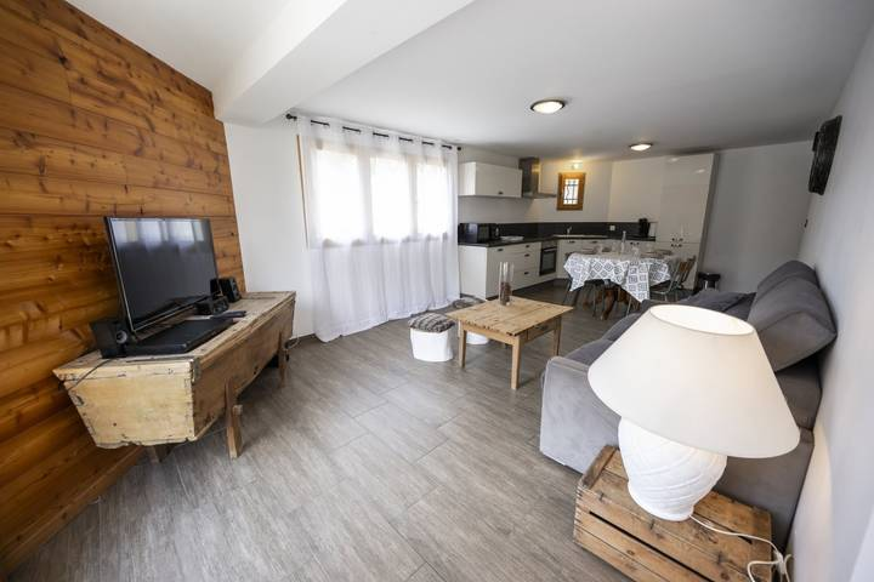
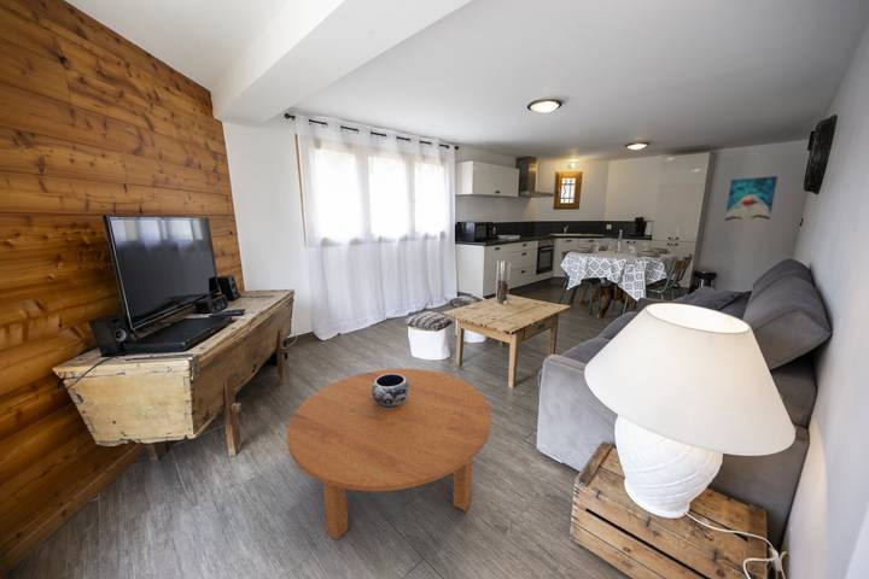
+ decorative bowl (390, 390)
+ coffee table (393, 440)
+ wall art (750, 199)
